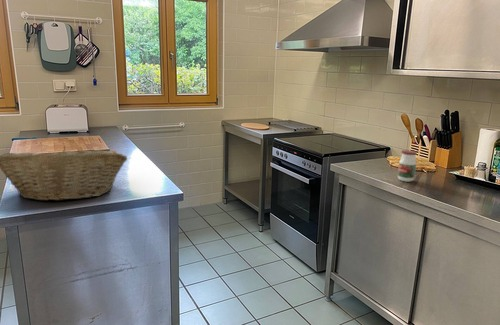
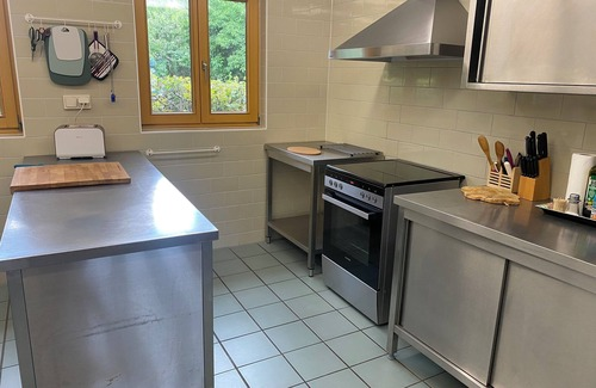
- fruit basket (63, 167)
- jar (407, 166)
